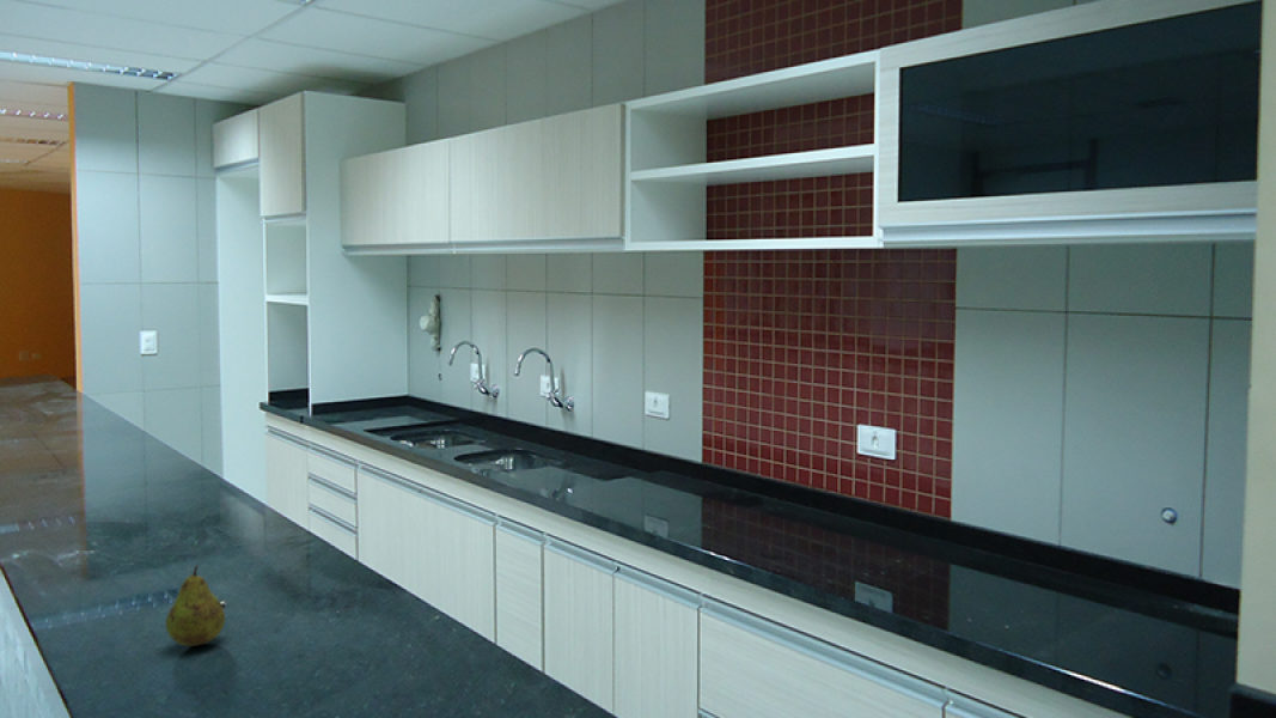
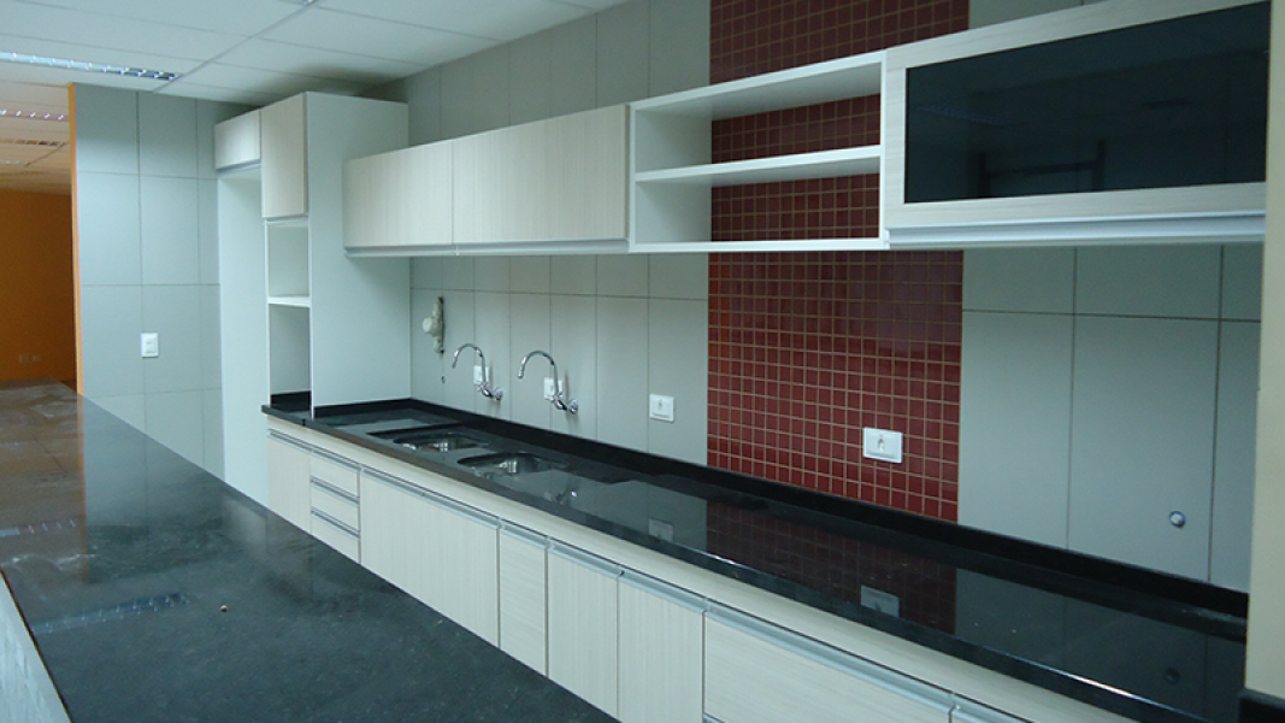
- fruit (195, 607)
